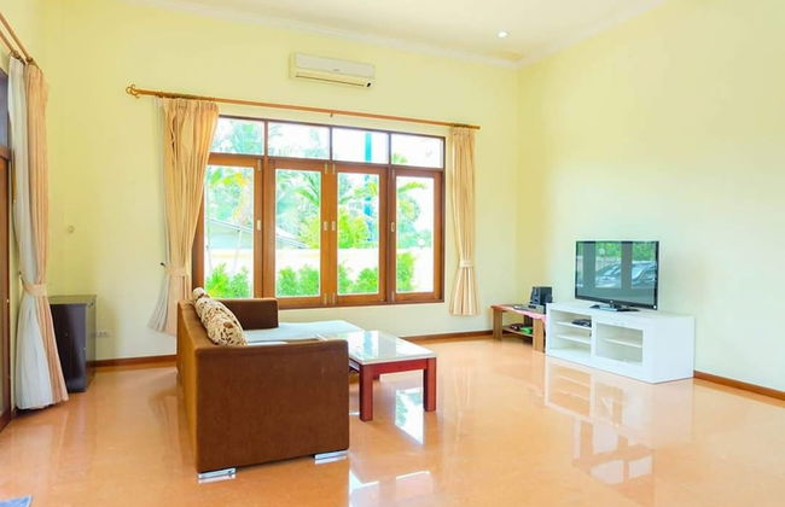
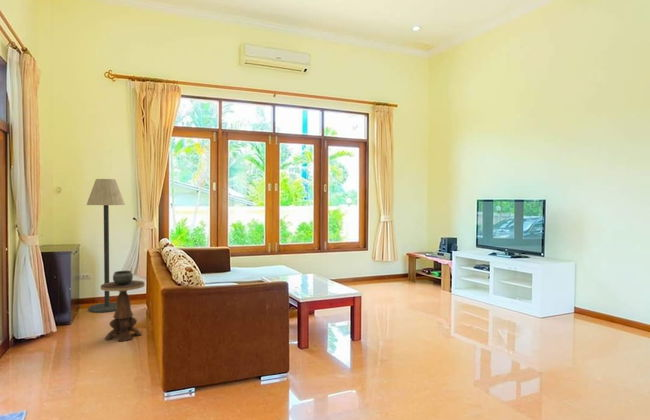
+ floor lamp (106, 244)
+ side table (123, 304)
